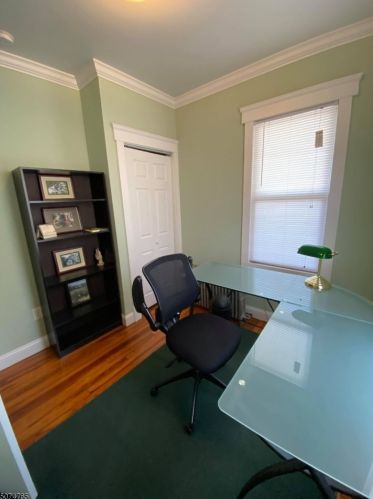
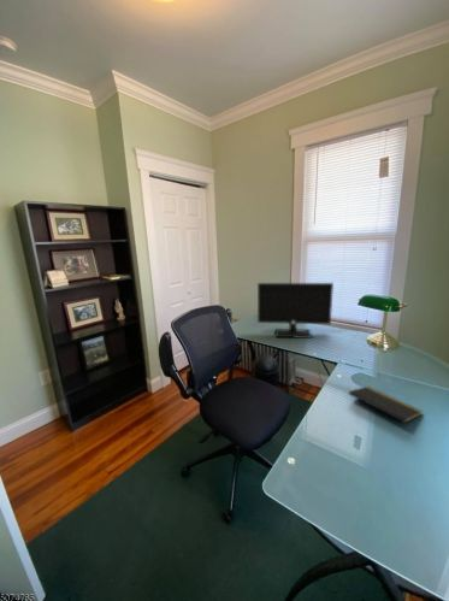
+ monitor (294, 308)
+ notepad (384, 402)
